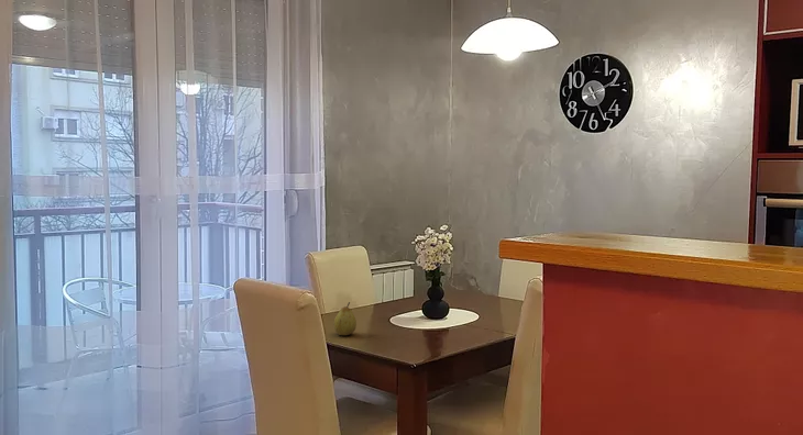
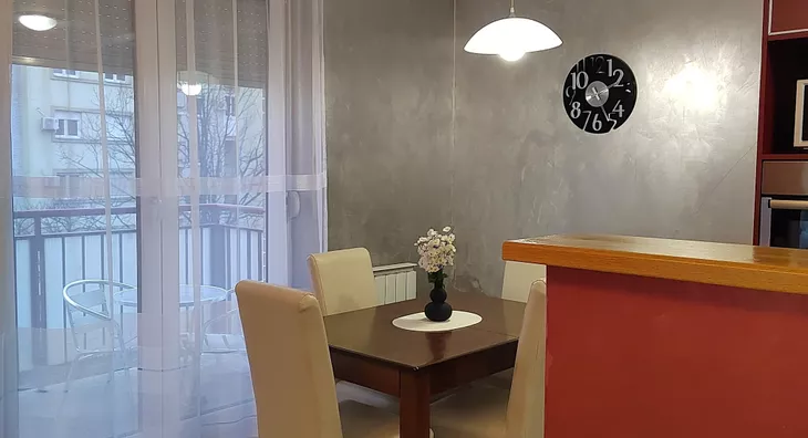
- fruit (344, 319)
